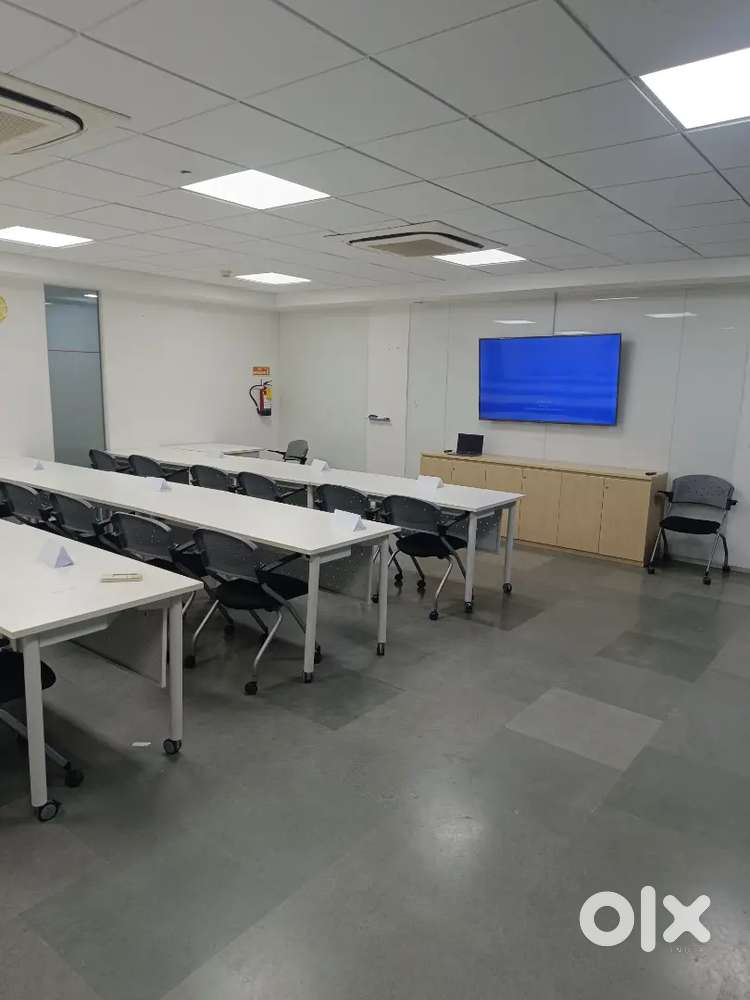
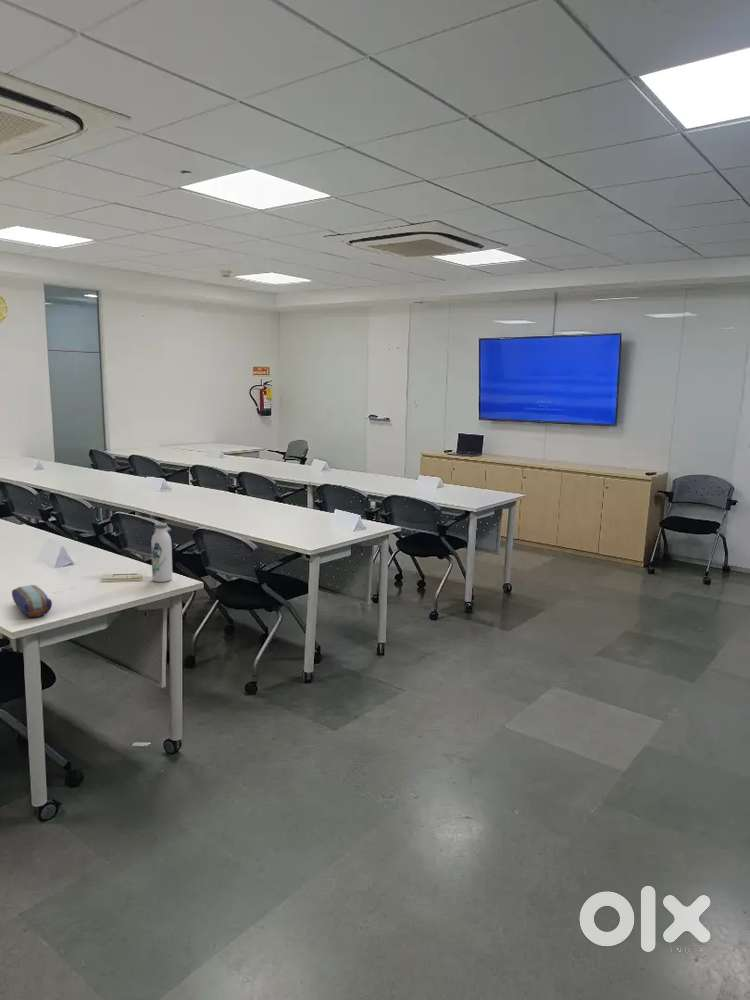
+ water bottle (161, 551)
+ pencil case (31, 599)
